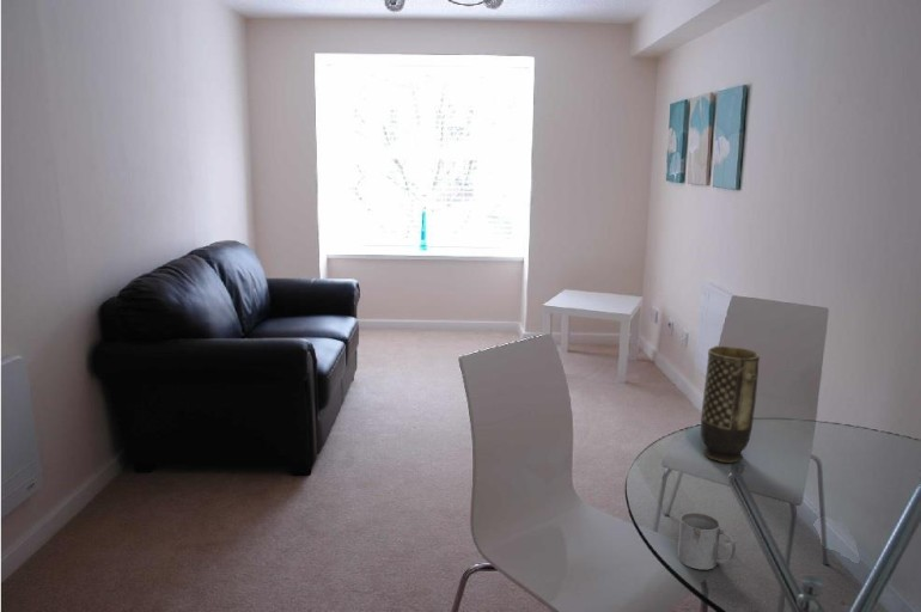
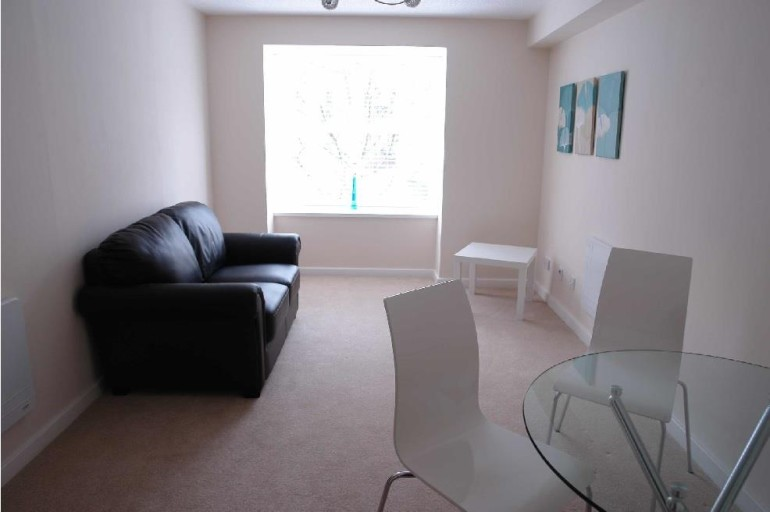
- vase (727, 403)
- mug (706, 543)
